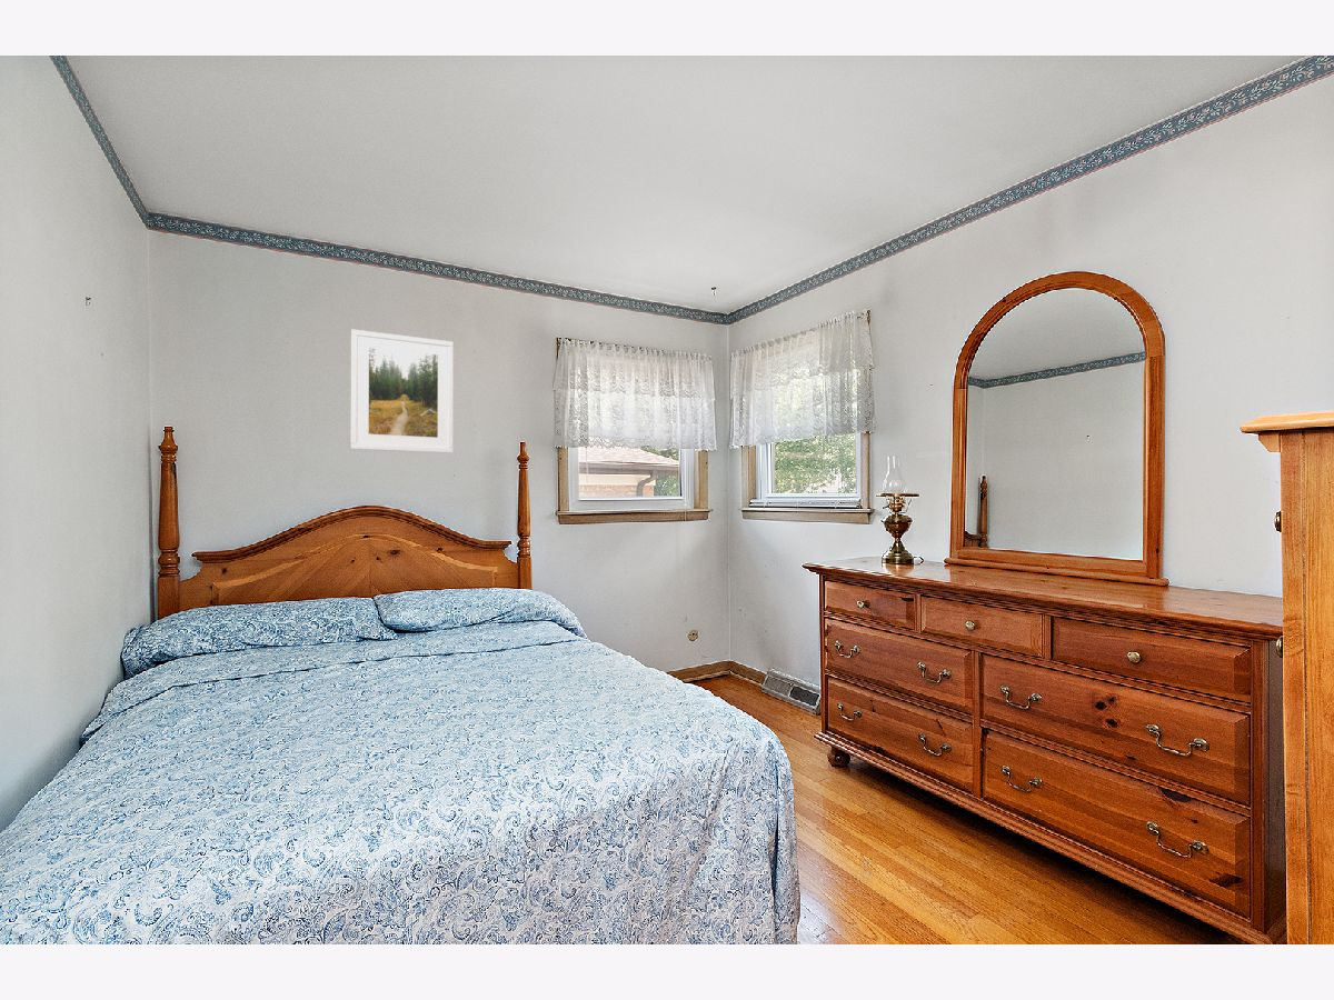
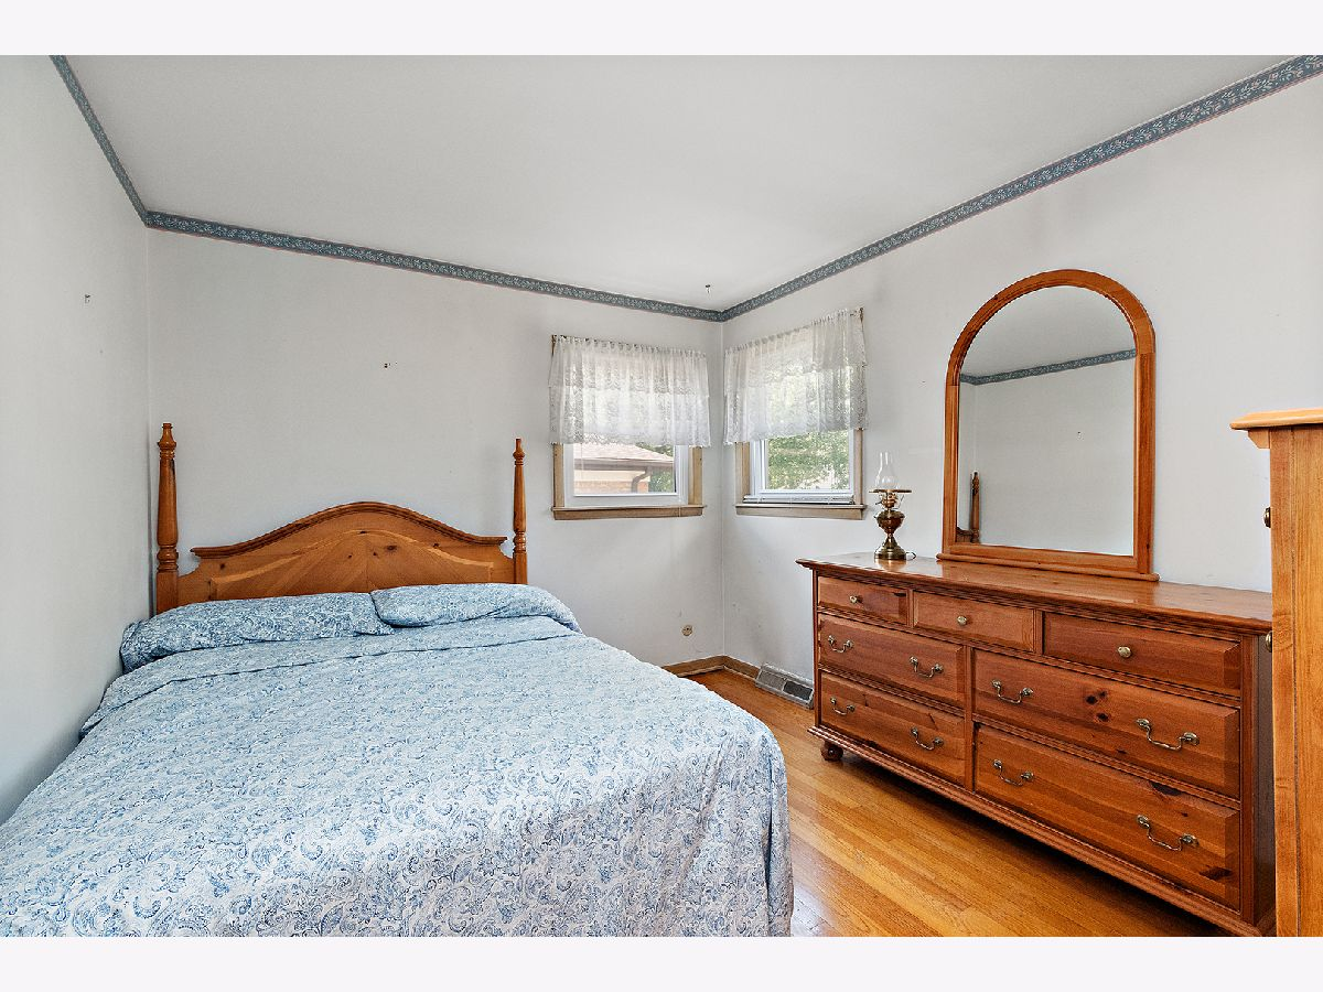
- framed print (404, 393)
